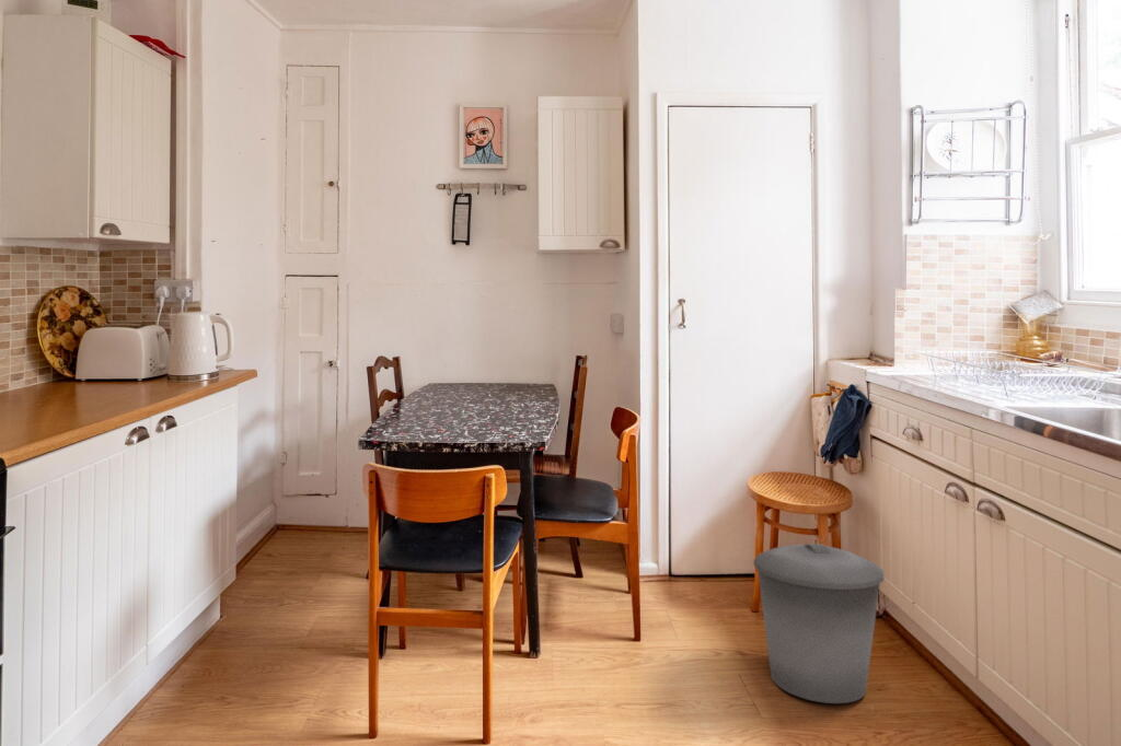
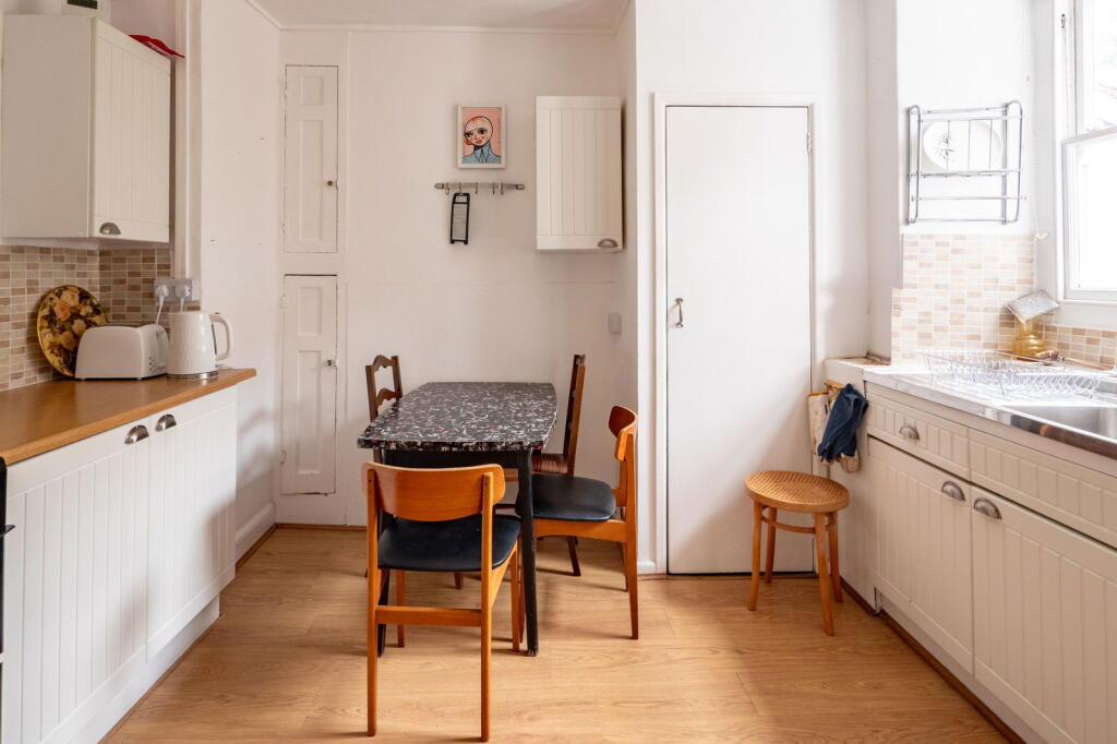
- trash can (817, 613)
